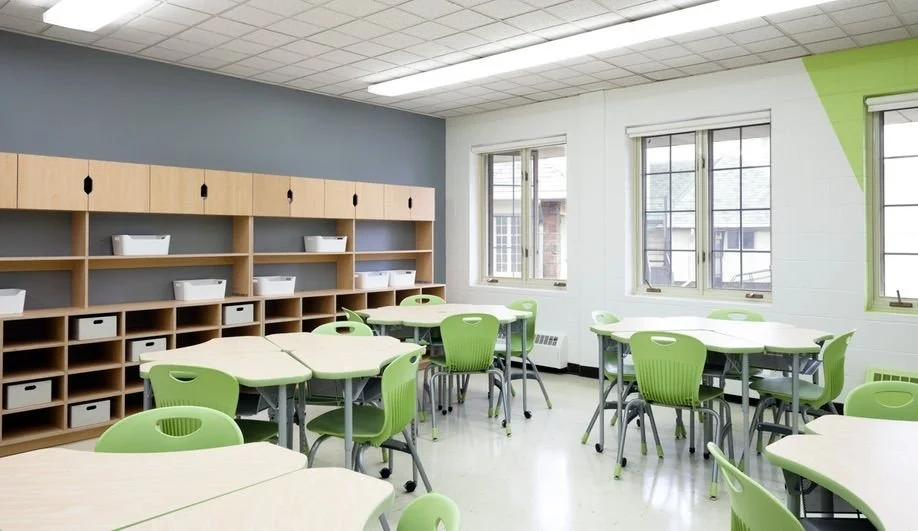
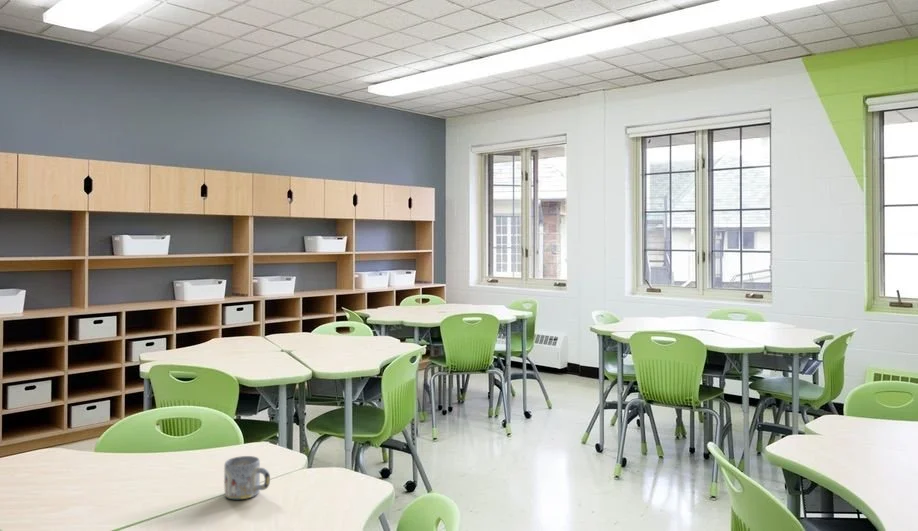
+ mug (248, 477)
